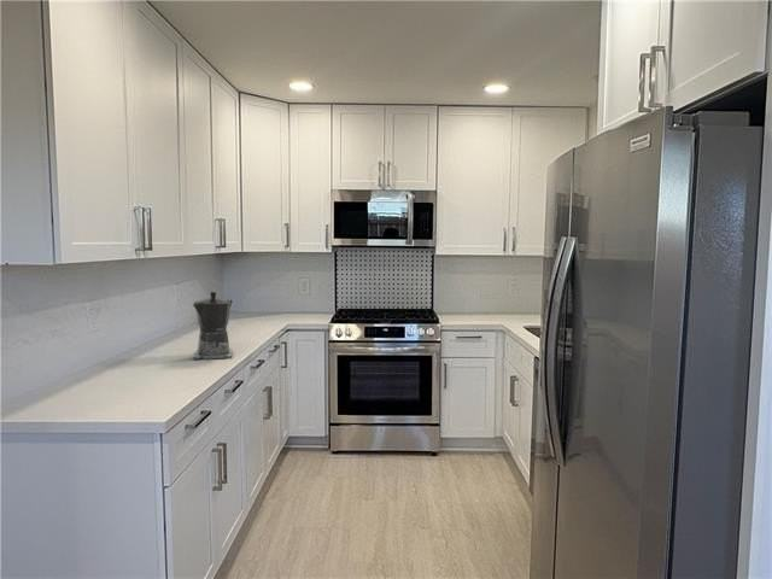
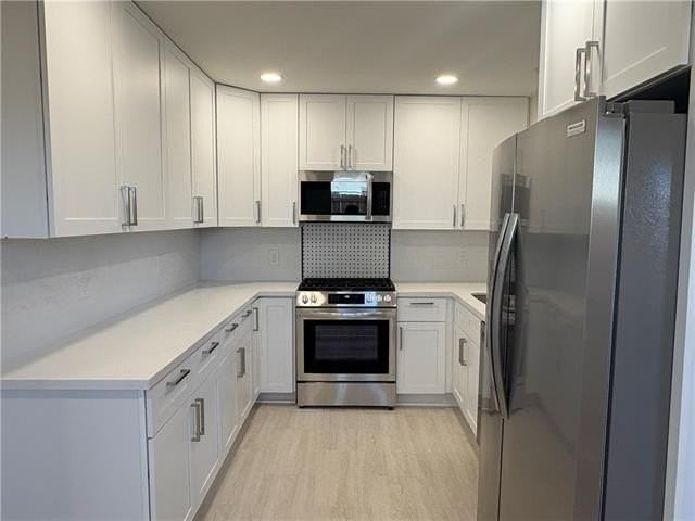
- coffee maker (214, 323)
